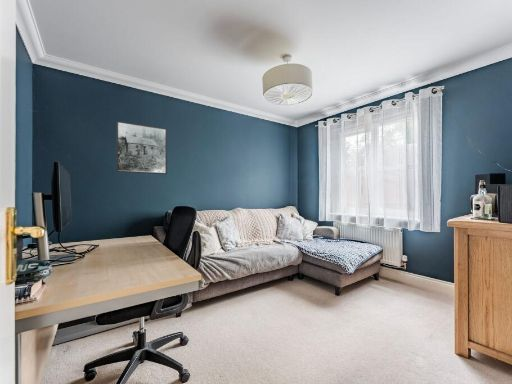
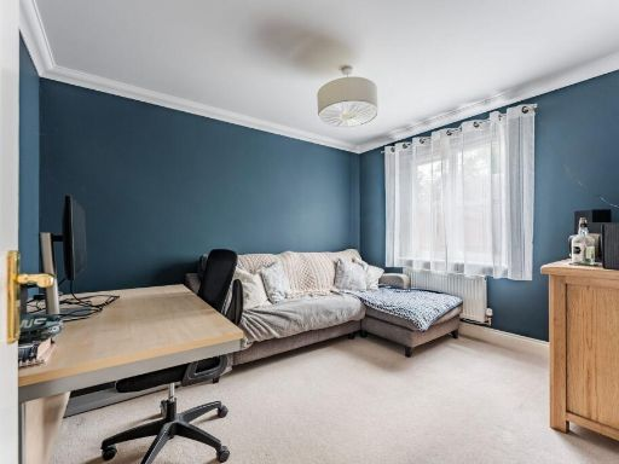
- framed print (142, 149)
